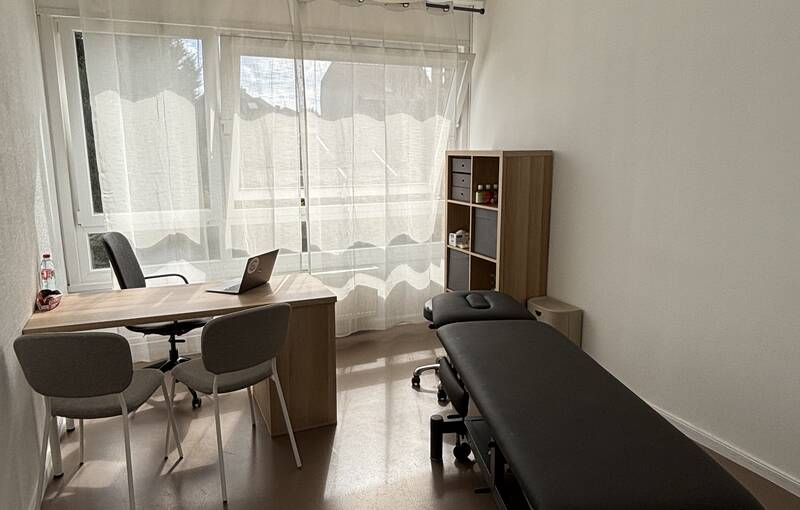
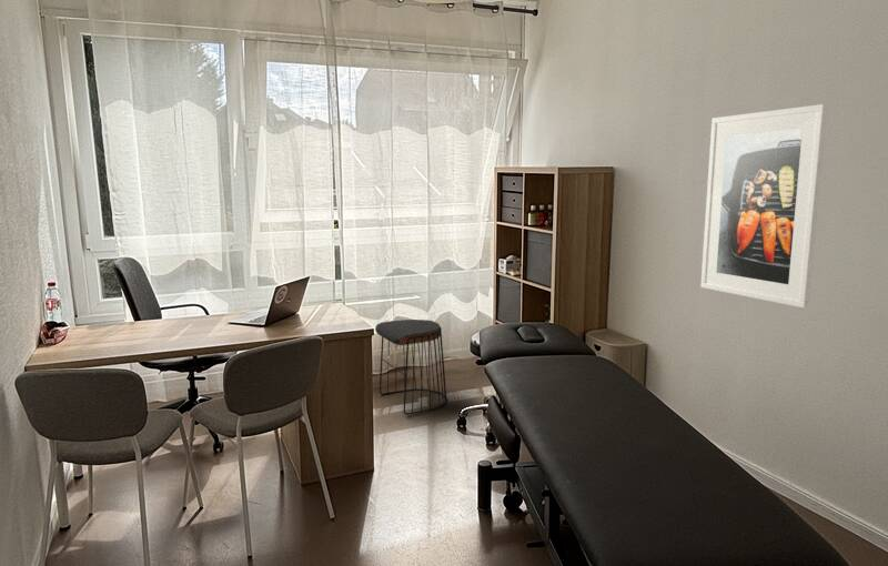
+ stool (413, 363)
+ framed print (756, 206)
